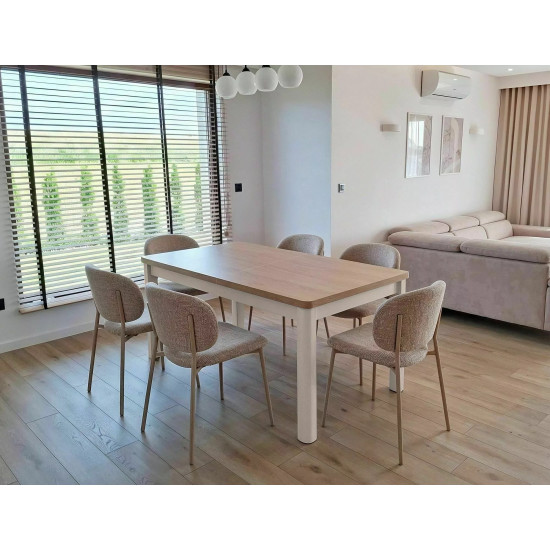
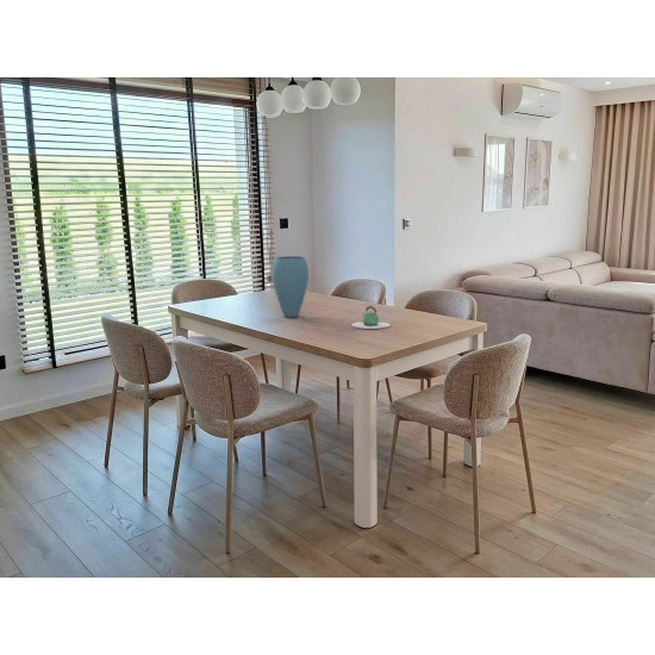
+ vase (289, 287)
+ teapot (370, 314)
